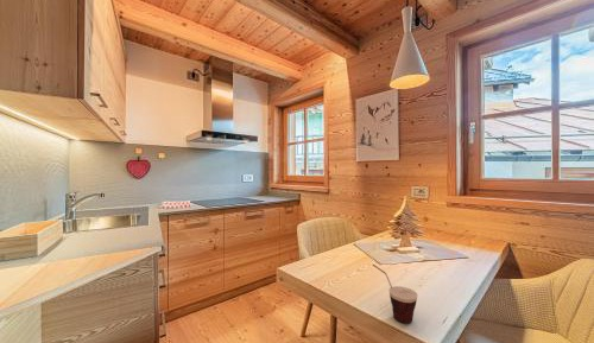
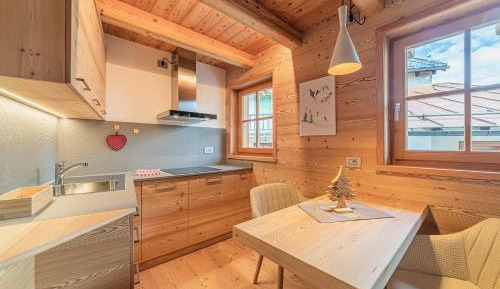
- cup (392, 292)
